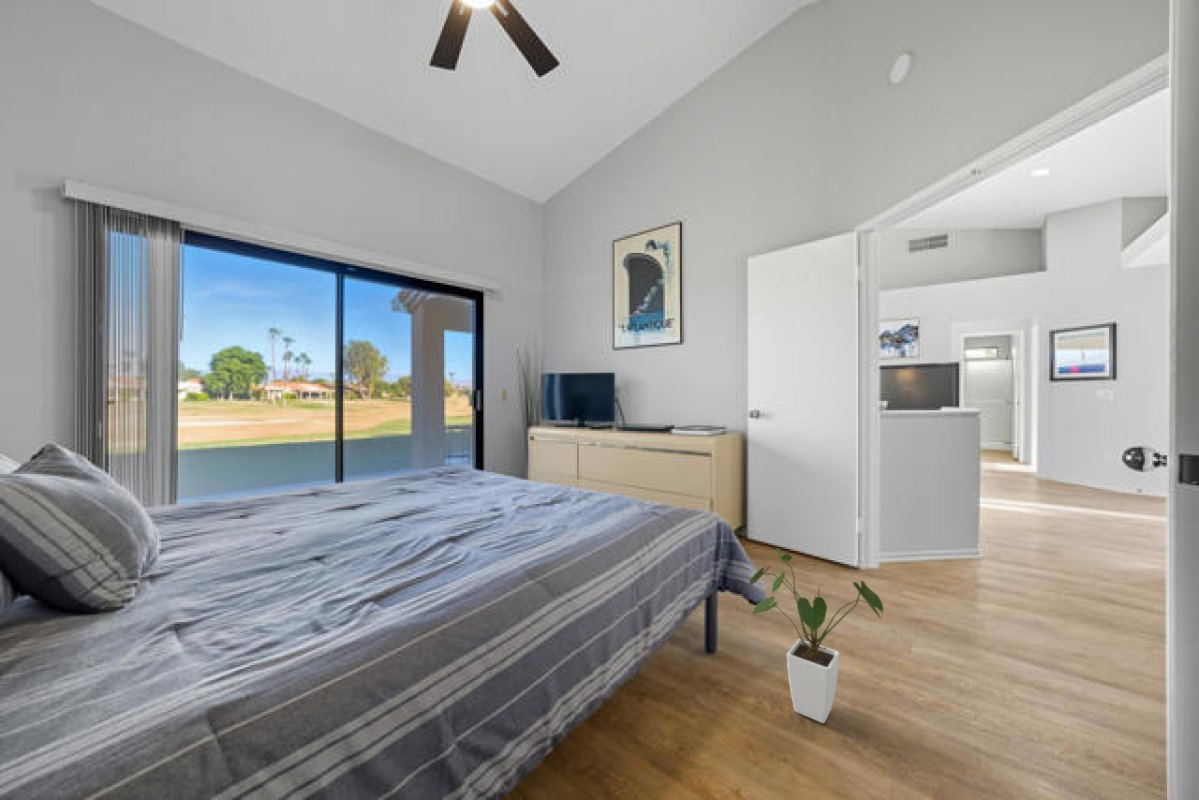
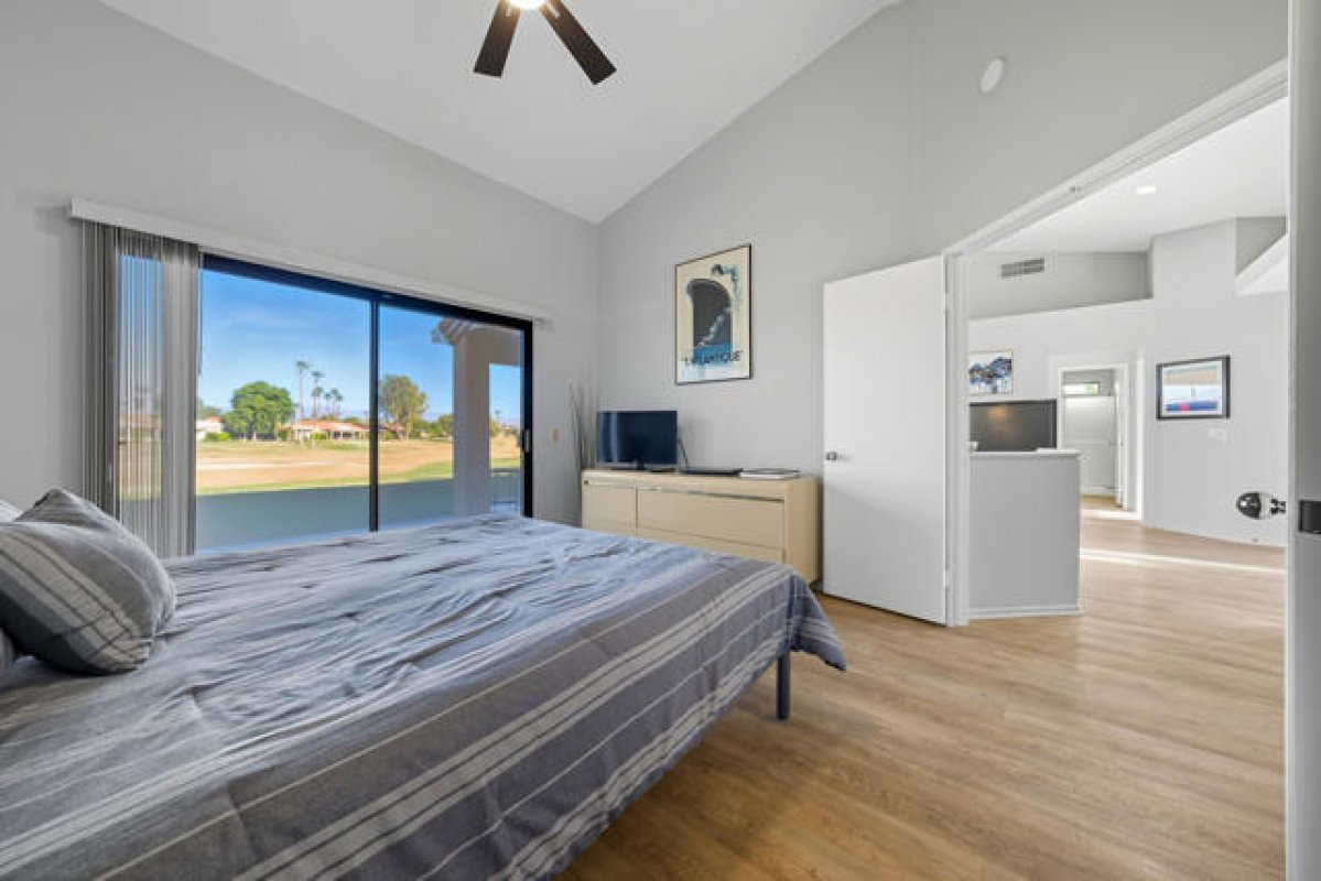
- house plant (814, 633)
